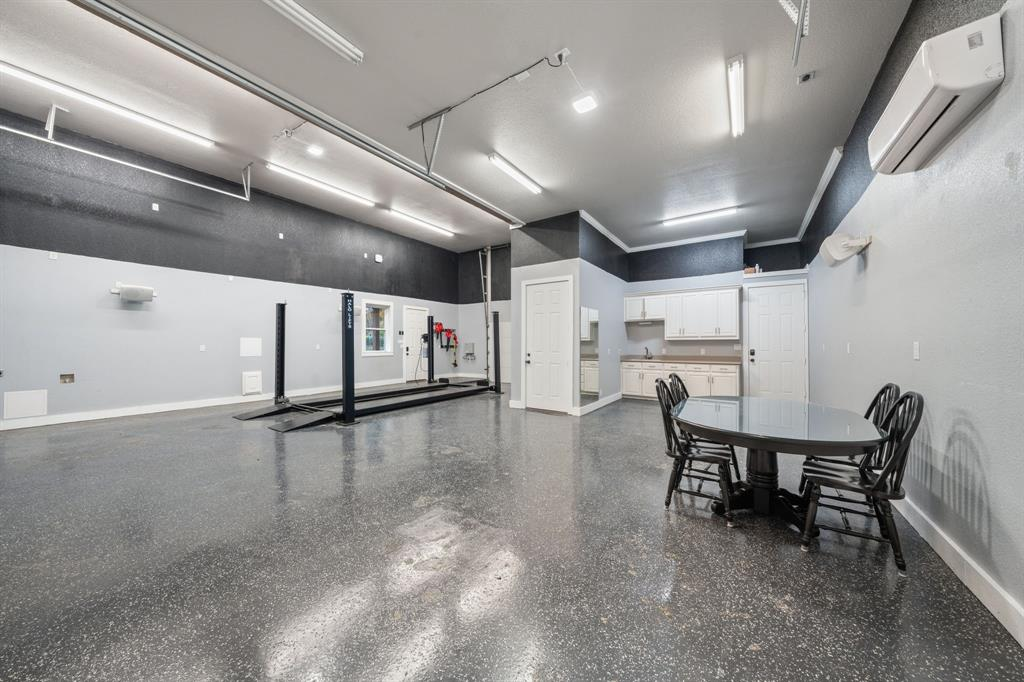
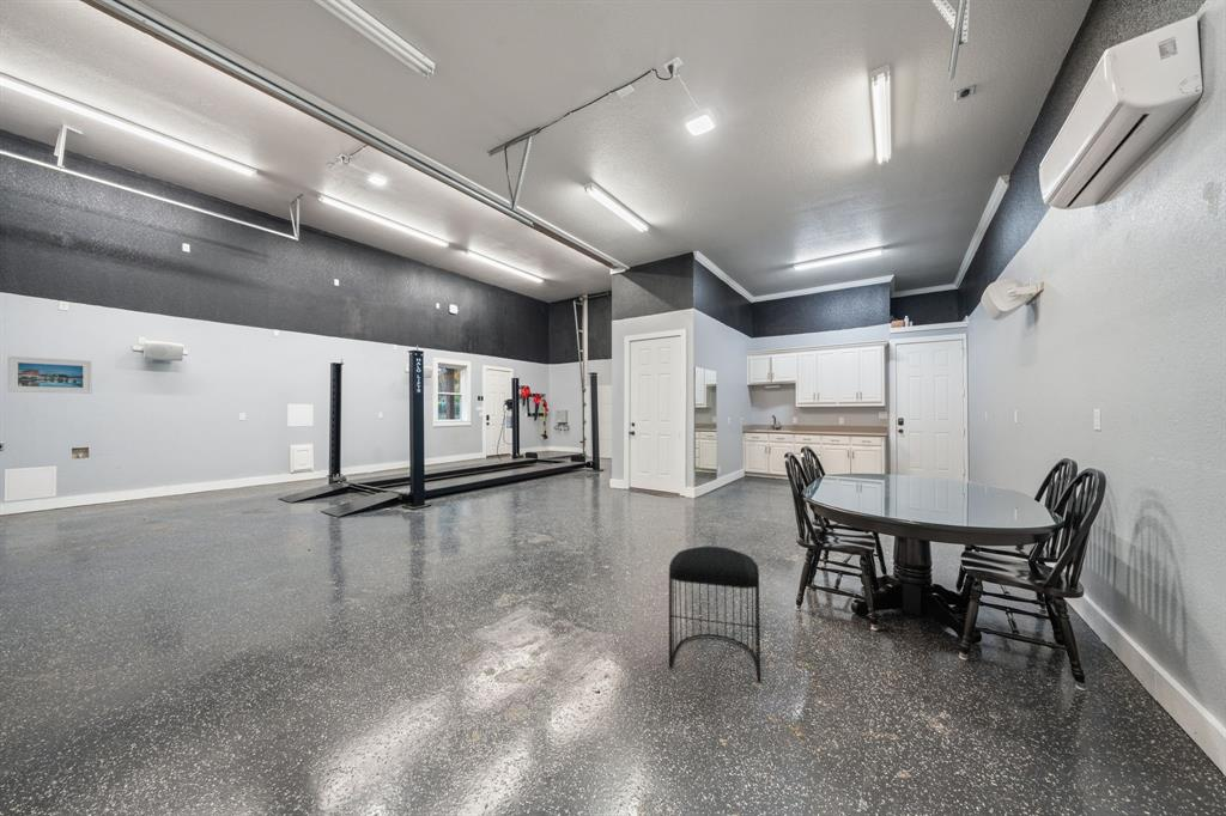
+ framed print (51, 374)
+ stool (716, 605)
